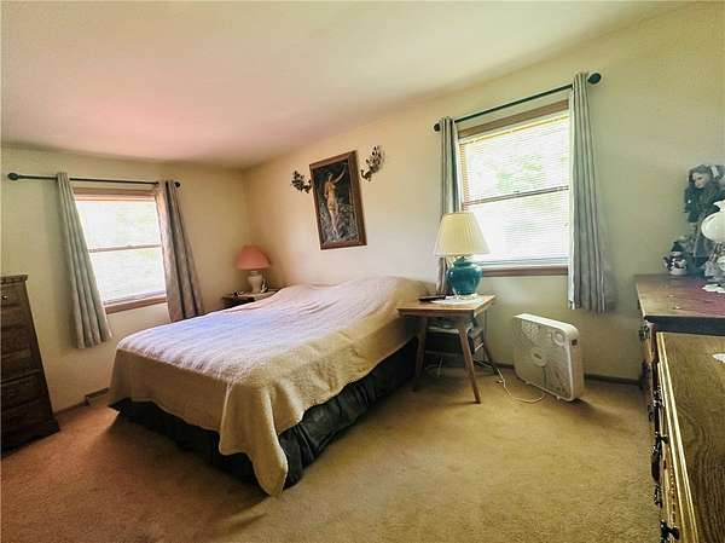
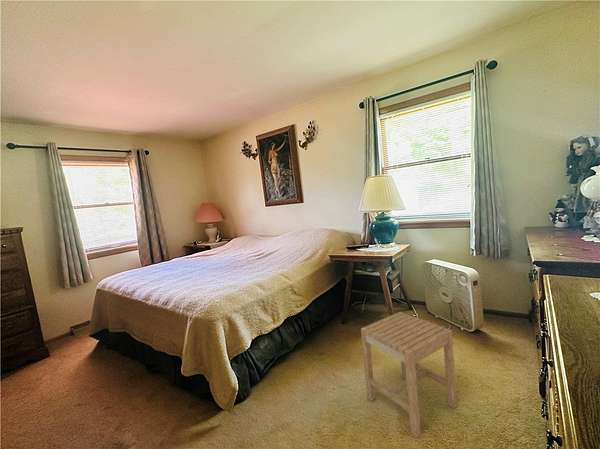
+ stool (407, 365)
